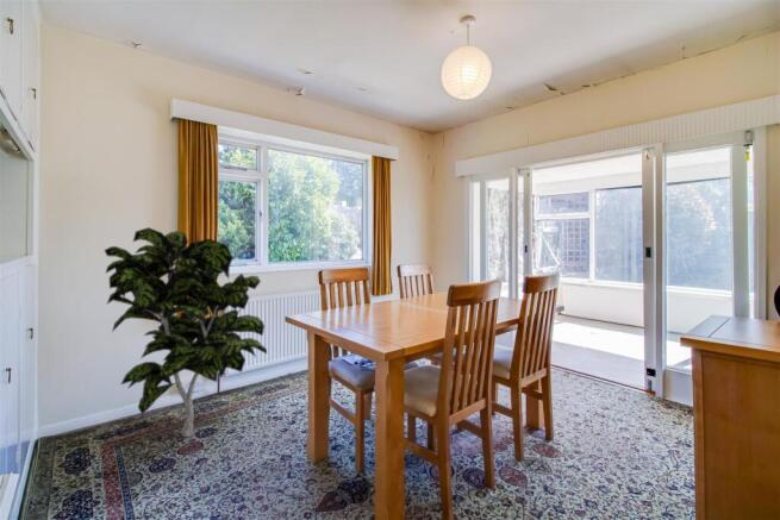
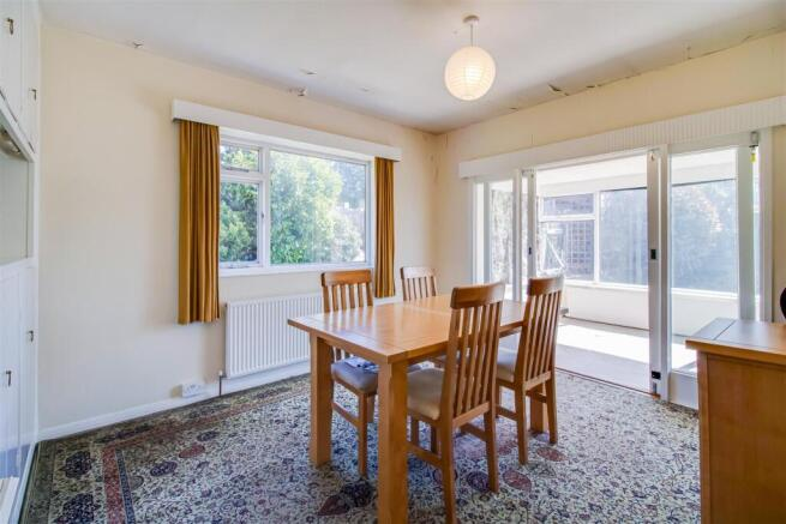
- indoor plant (194, 333)
